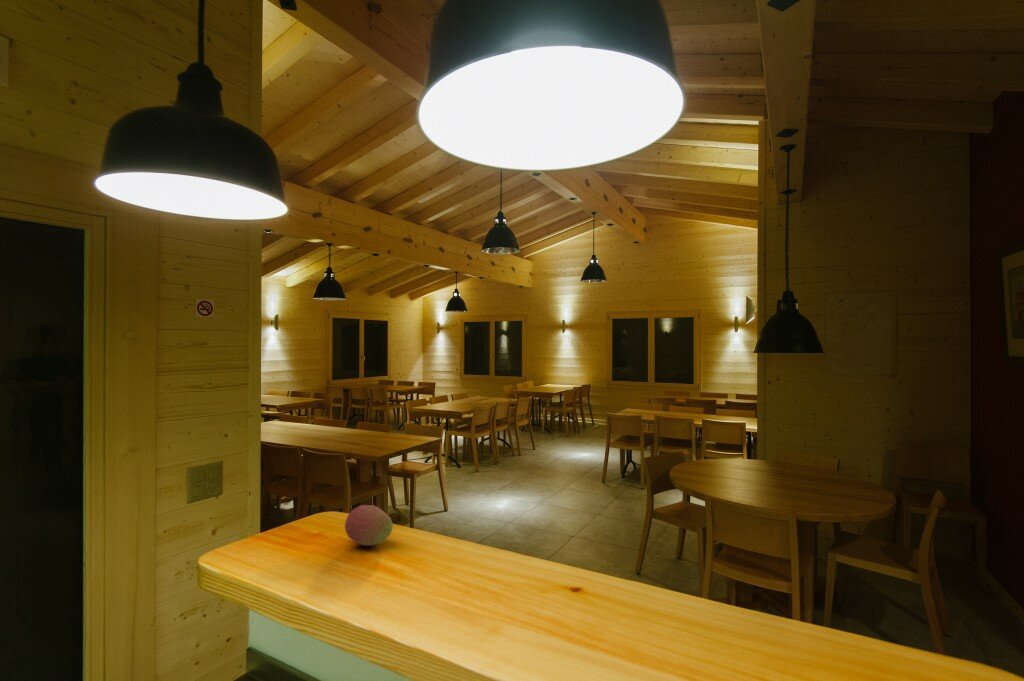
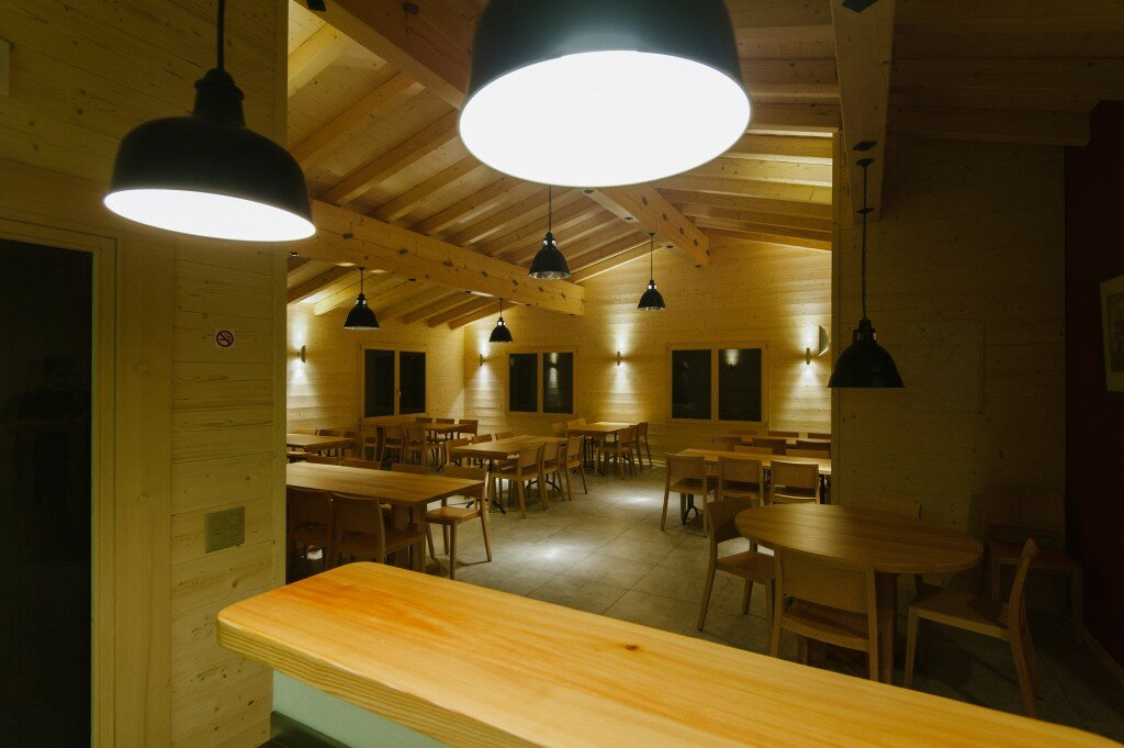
- fruit (368, 525)
